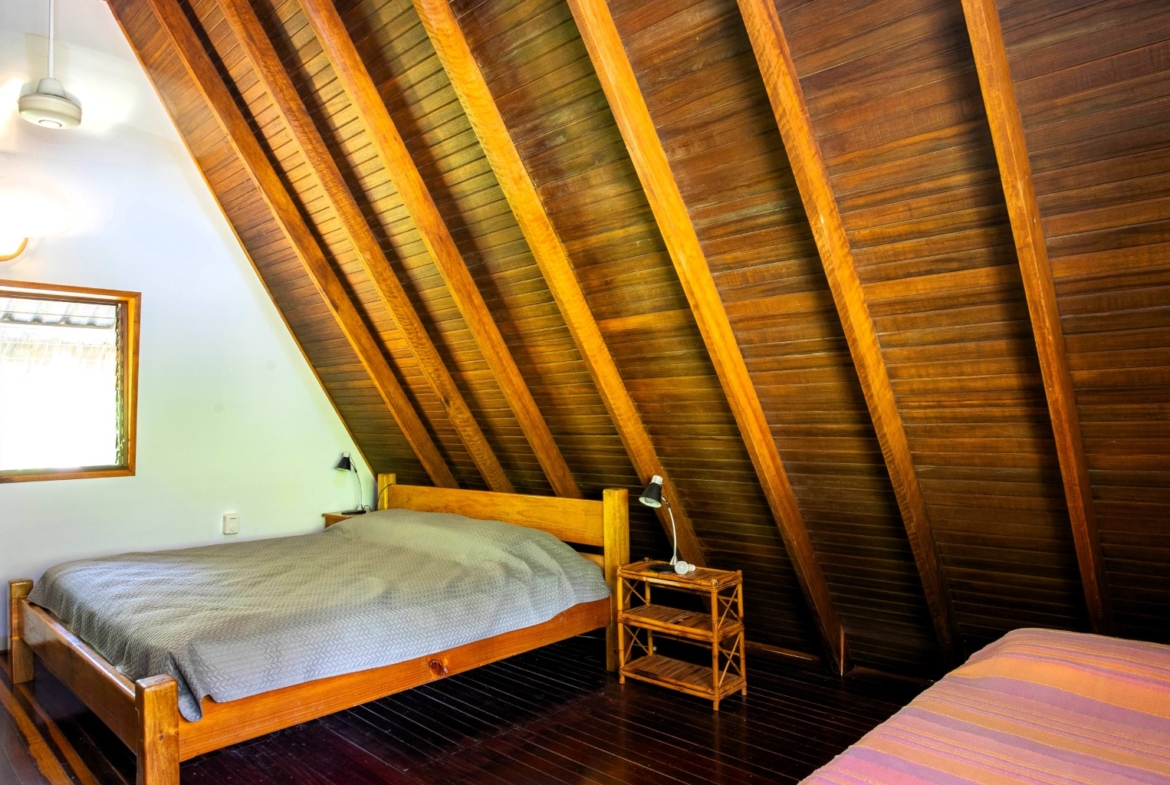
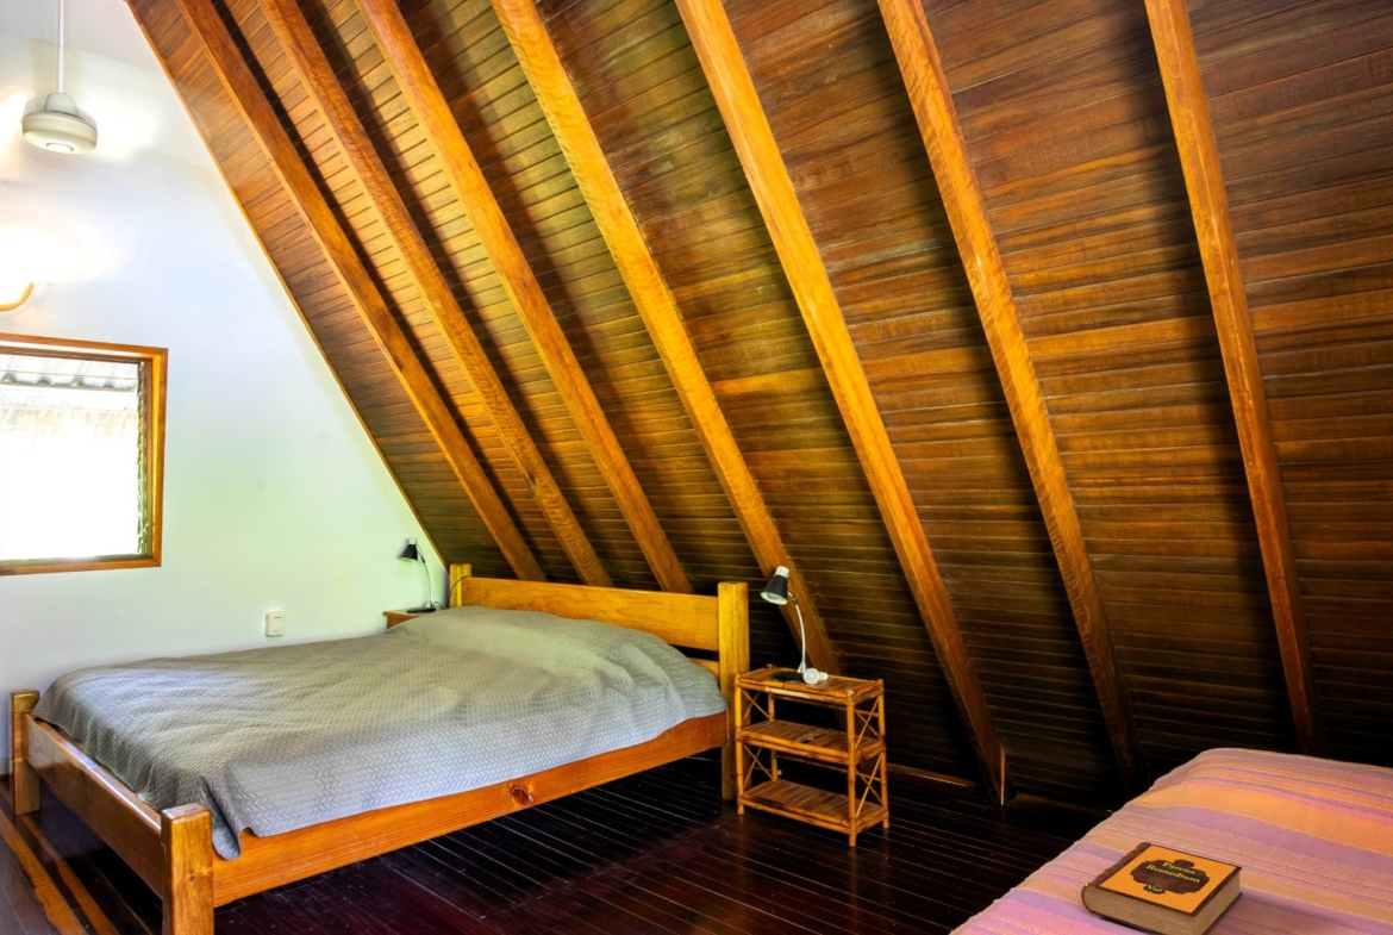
+ hardback book (1162, 887)
